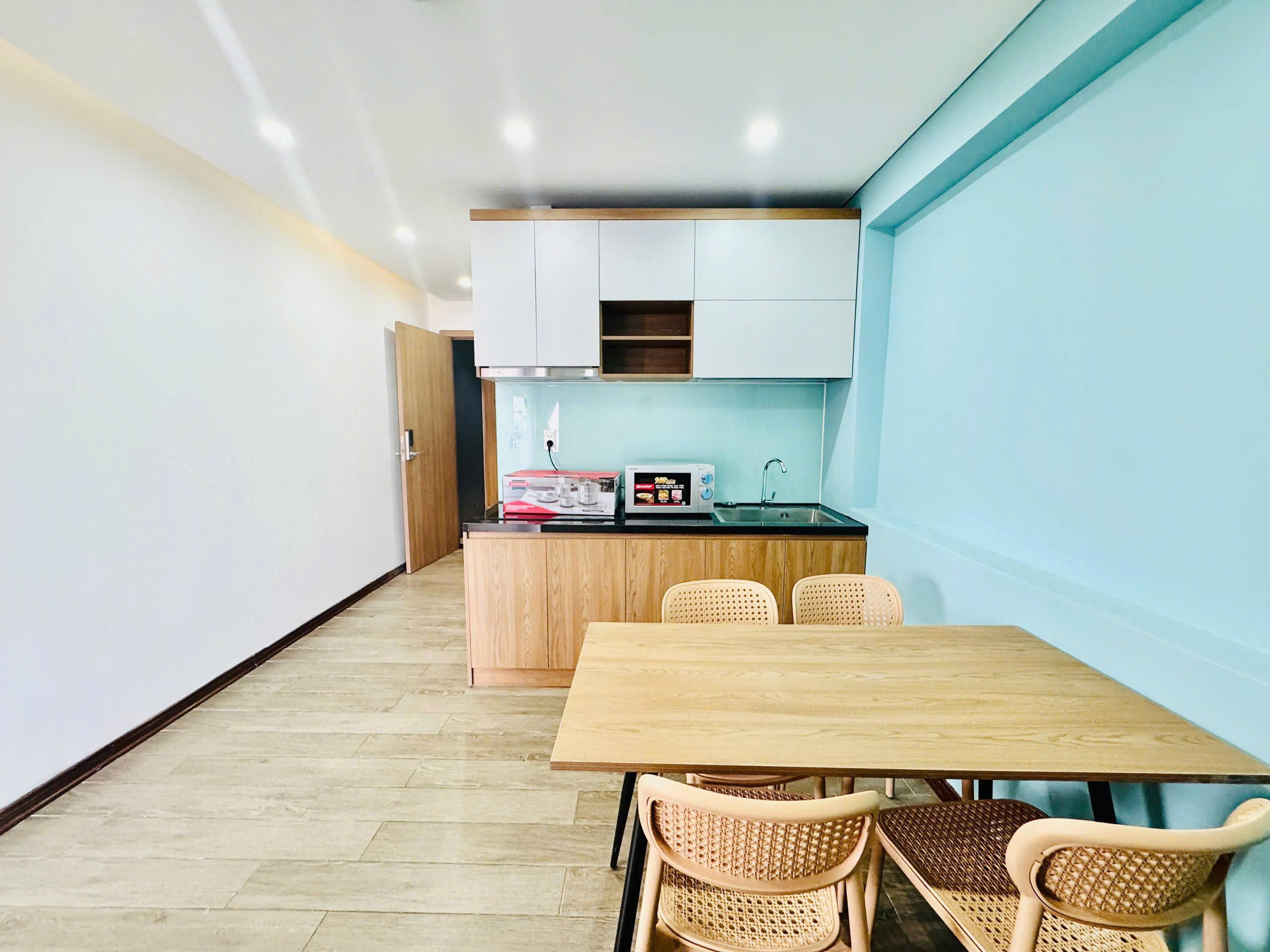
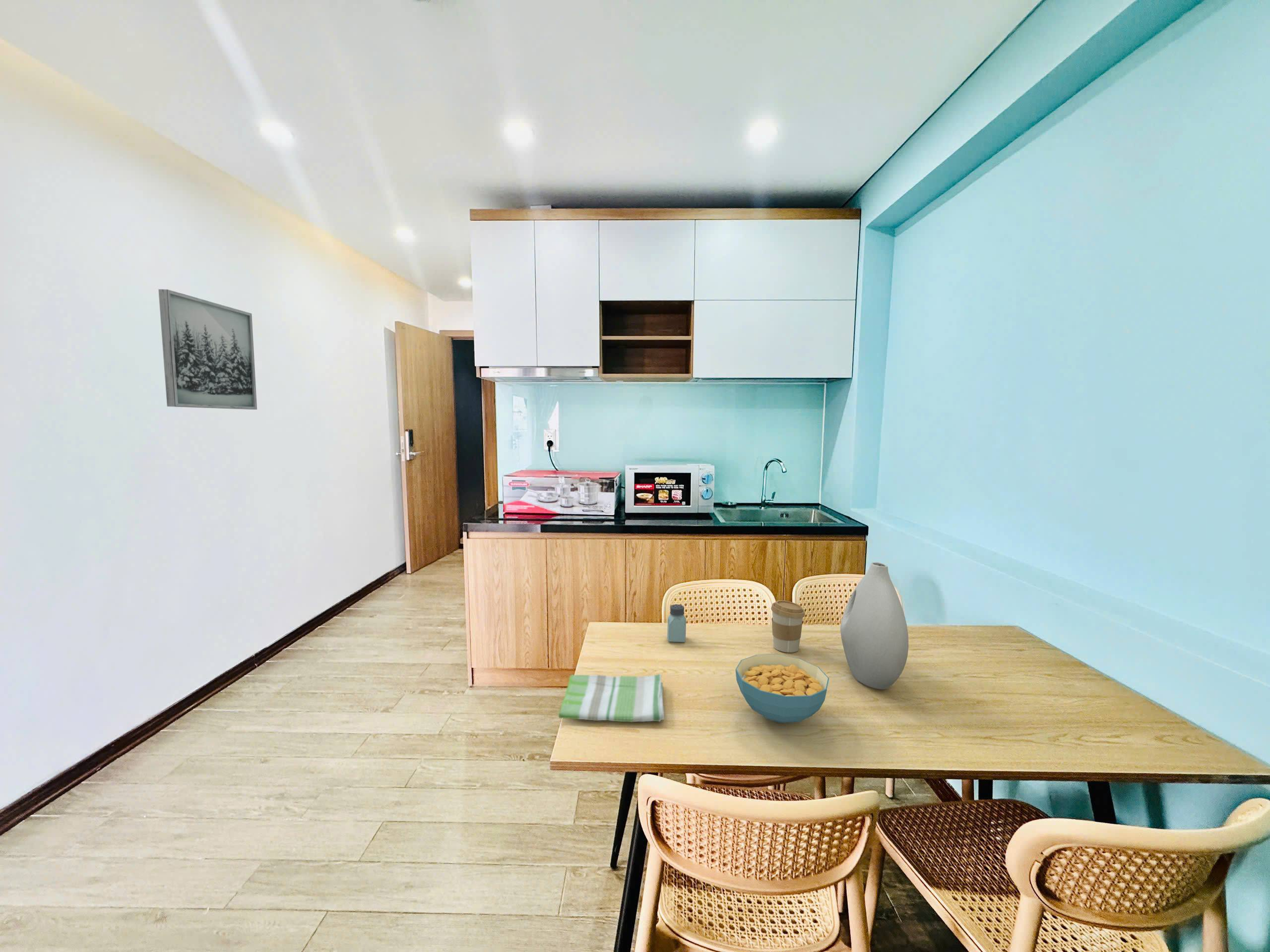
+ coffee cup (787, 625)
+ cereal bowl (780, 695)
+ dish towel (614, 695)
+ saltshaker (677, 623)
+ vase (873, 620)
+ wall art (213, 356)
